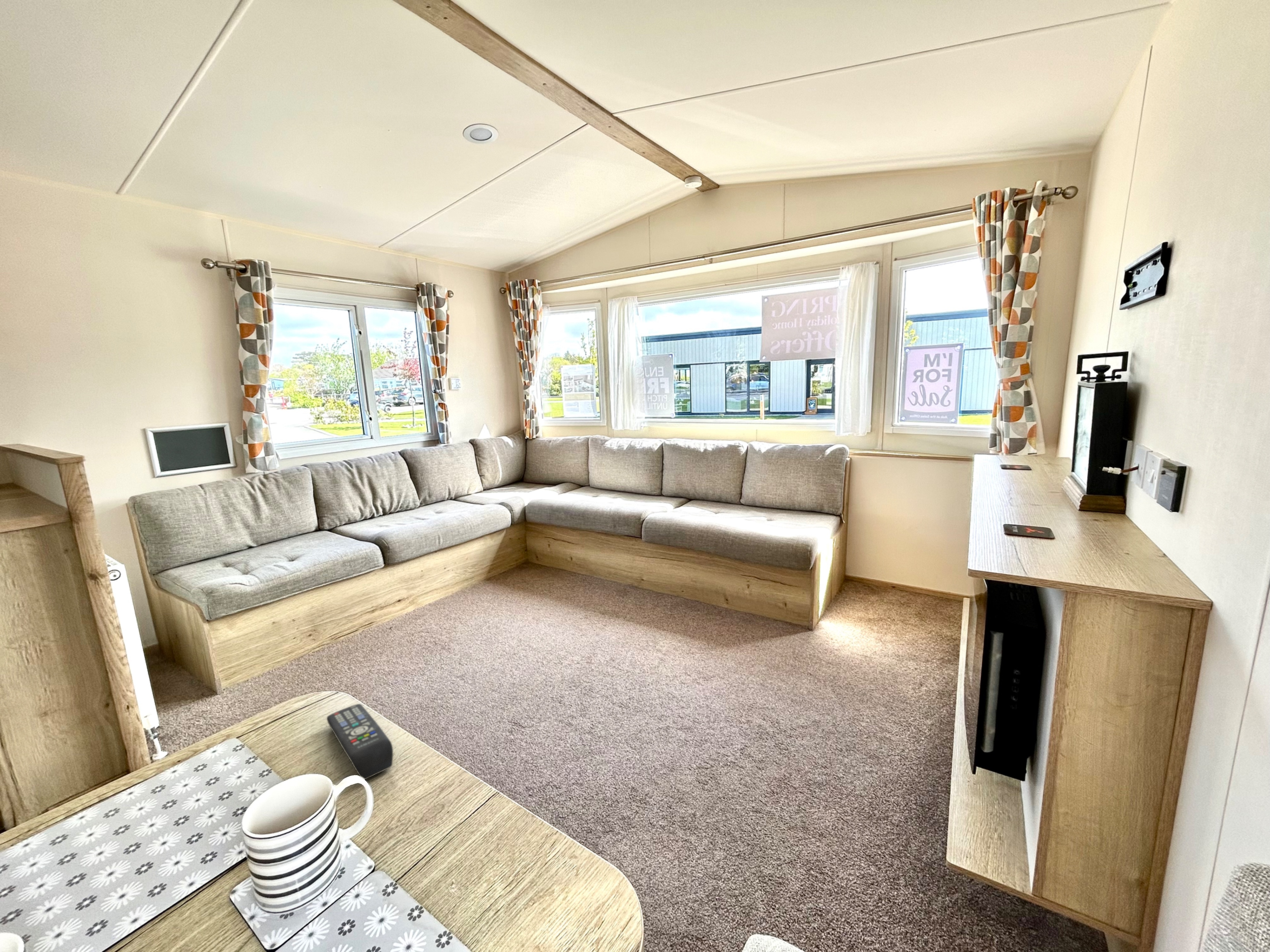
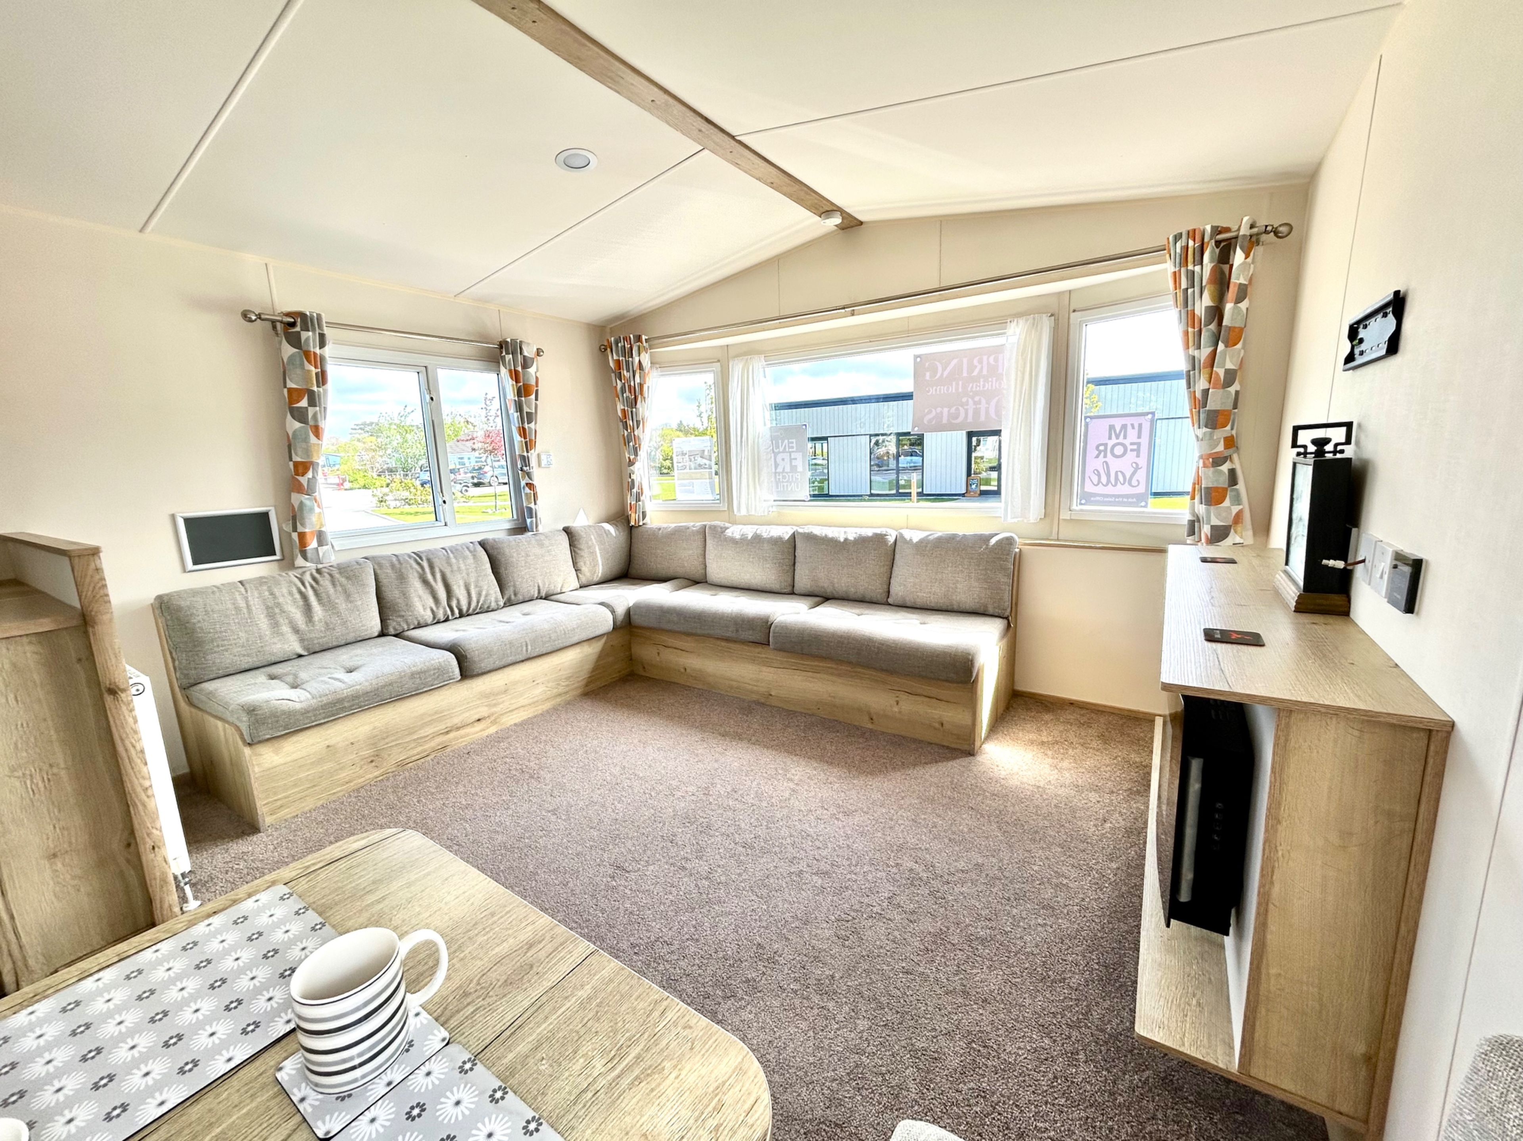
- remote control (359, 735)
